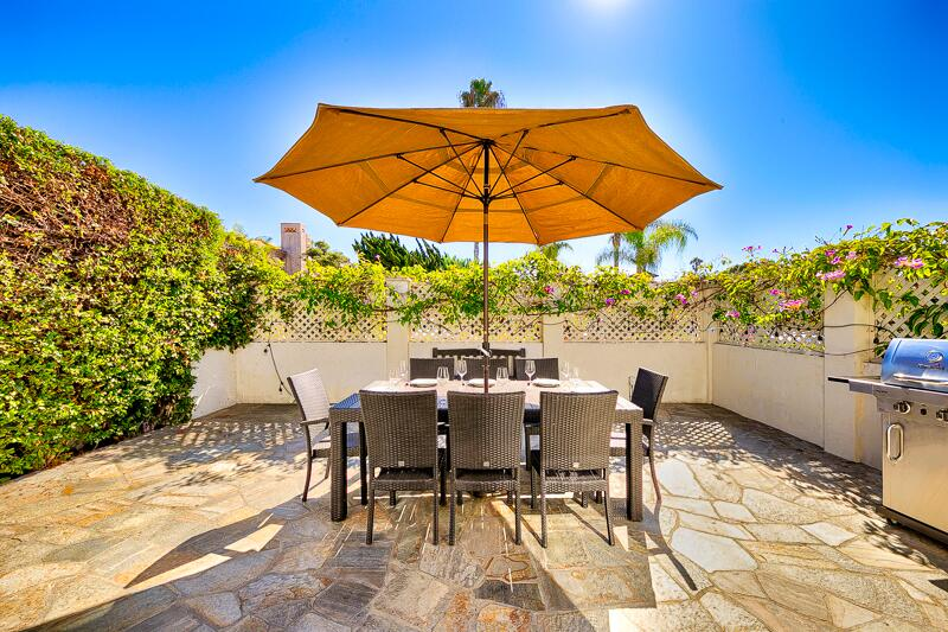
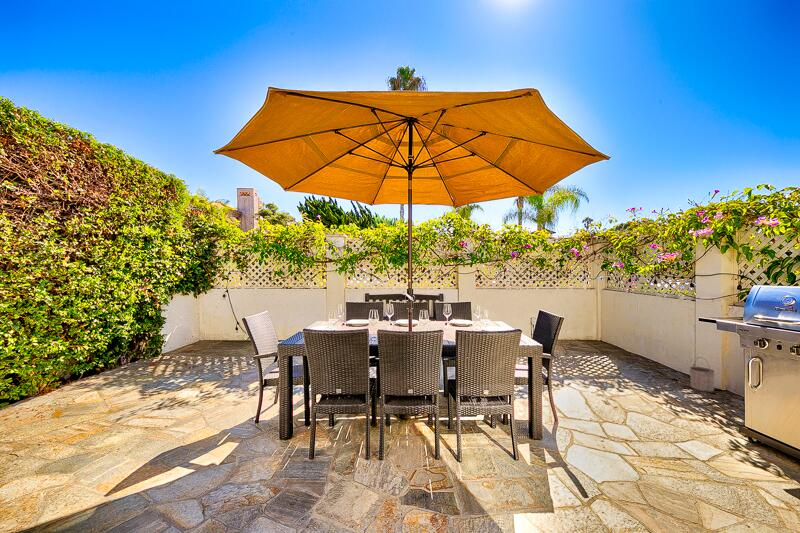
+ bucket (702, 372)
